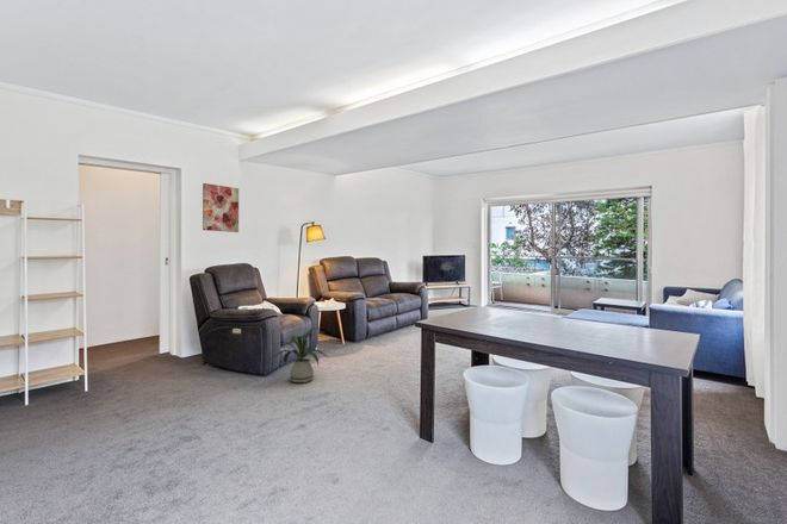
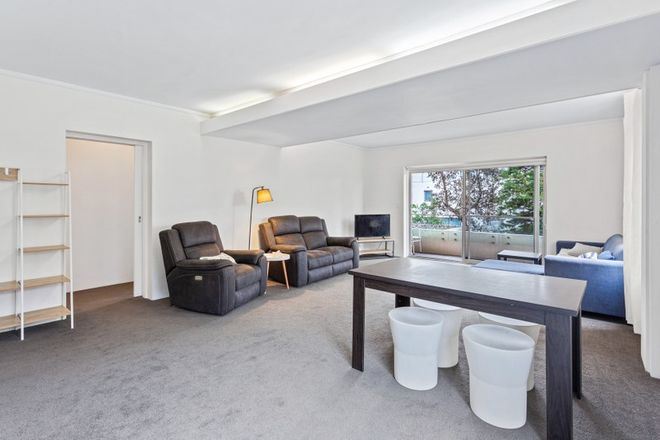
- house plant (297, 353)
- wall art (221, 208)
